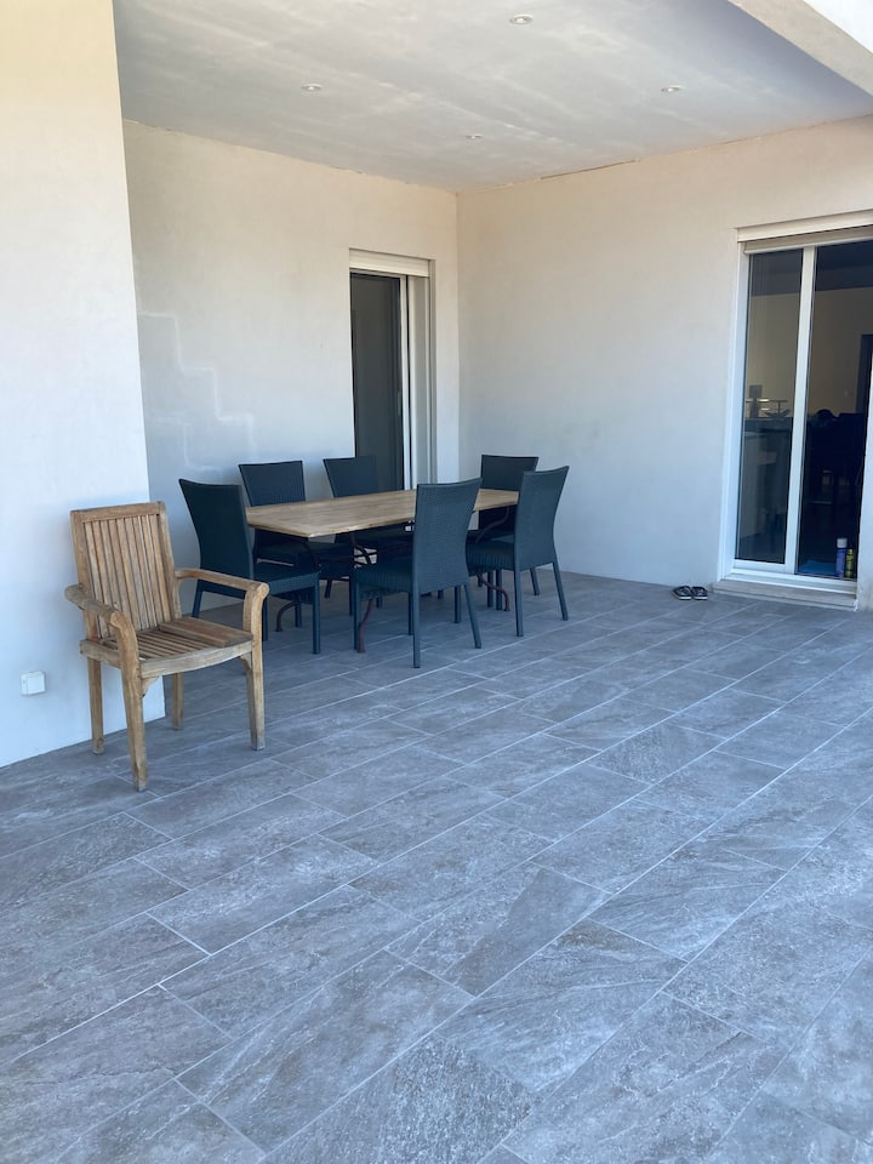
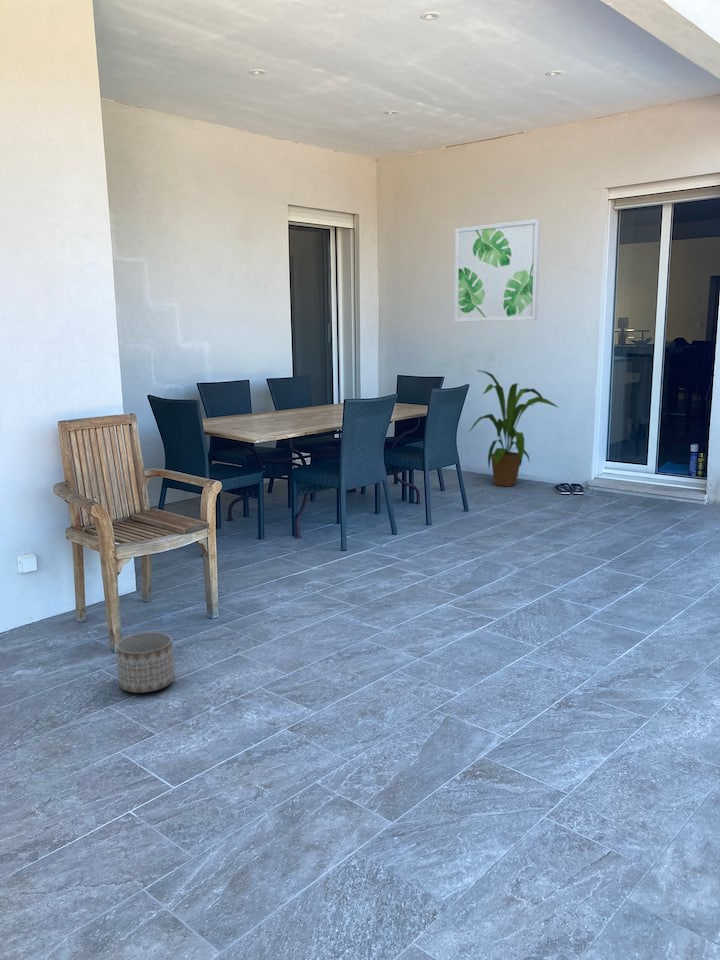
+ wall art (495, 273)
+ planter (145, 663)
+ house plant (514, 429)
